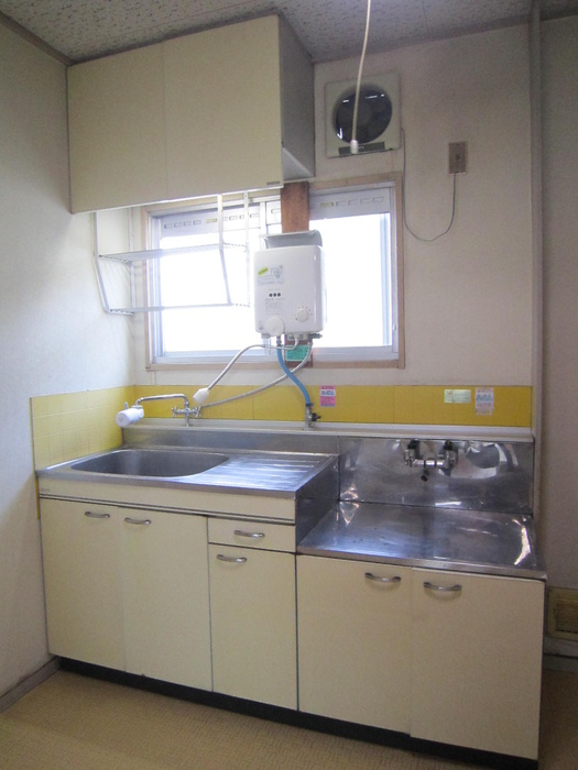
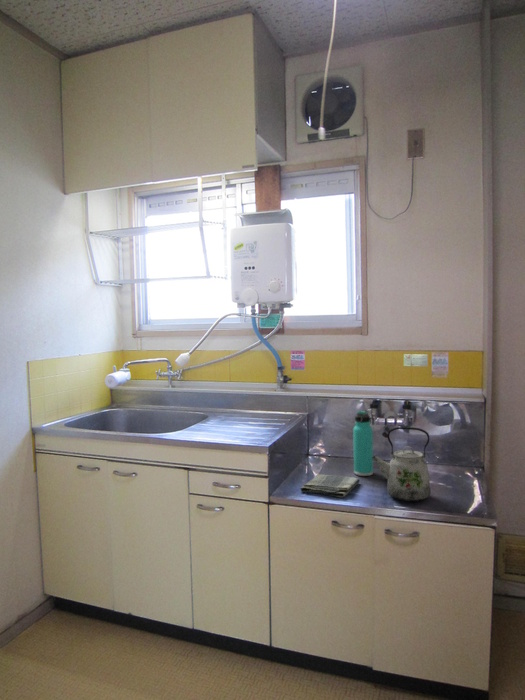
+ thermos bottle (363, 442)
+ dish towel (330, 483)
+ kettle (400, 461)
